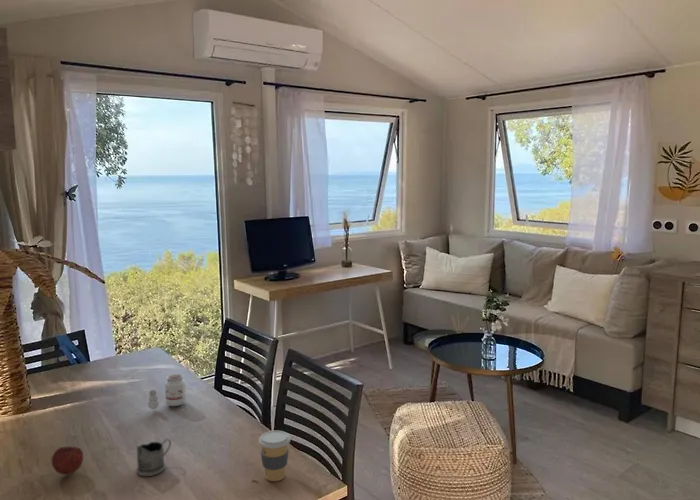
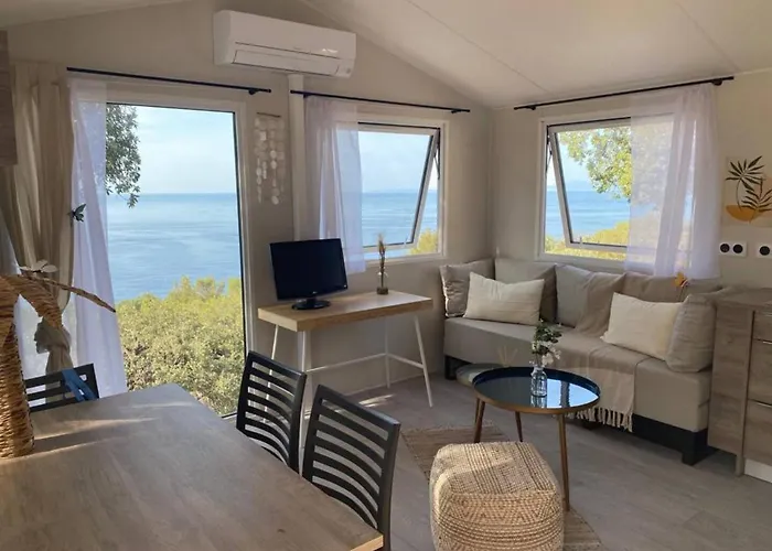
- coffee cup (274, 456)
- tea glass holder (154, 453)
- fruit (67, 460)
- candle (168, 392)
